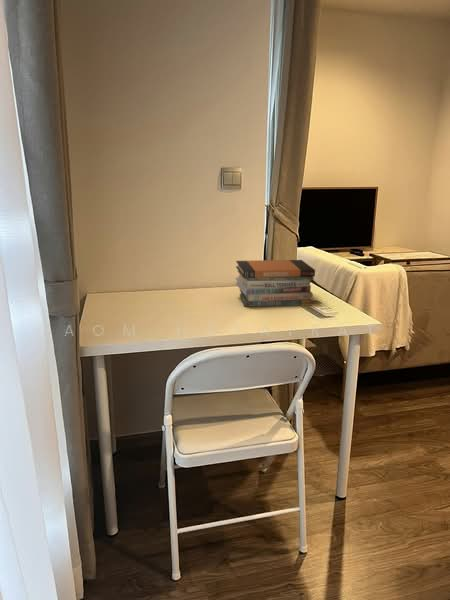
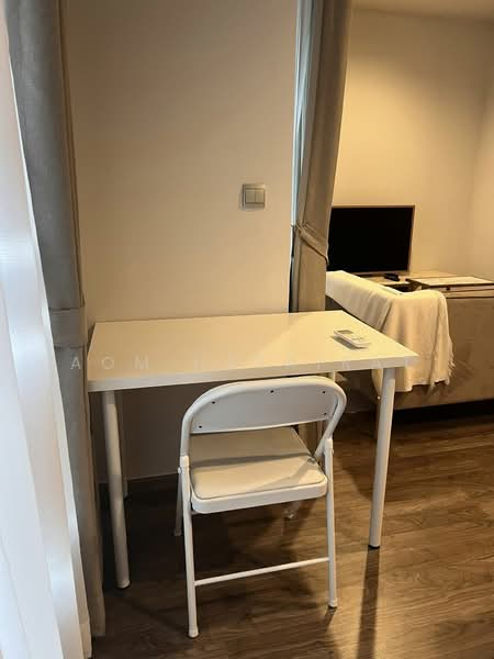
- book stack (273, 282)
